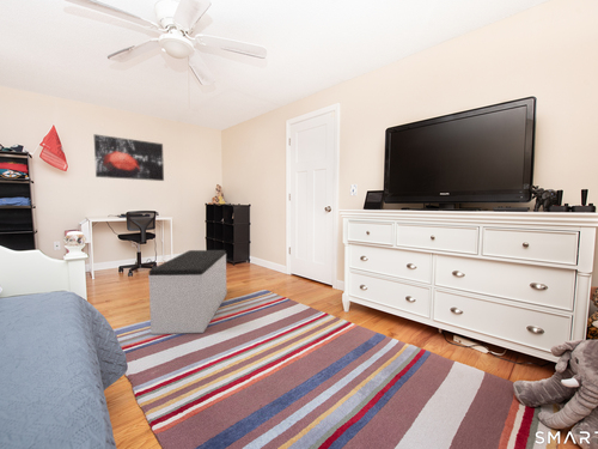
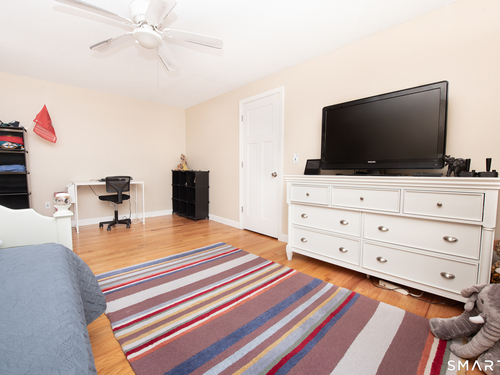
- wall art (130, 159)
- bench (194, 284)
